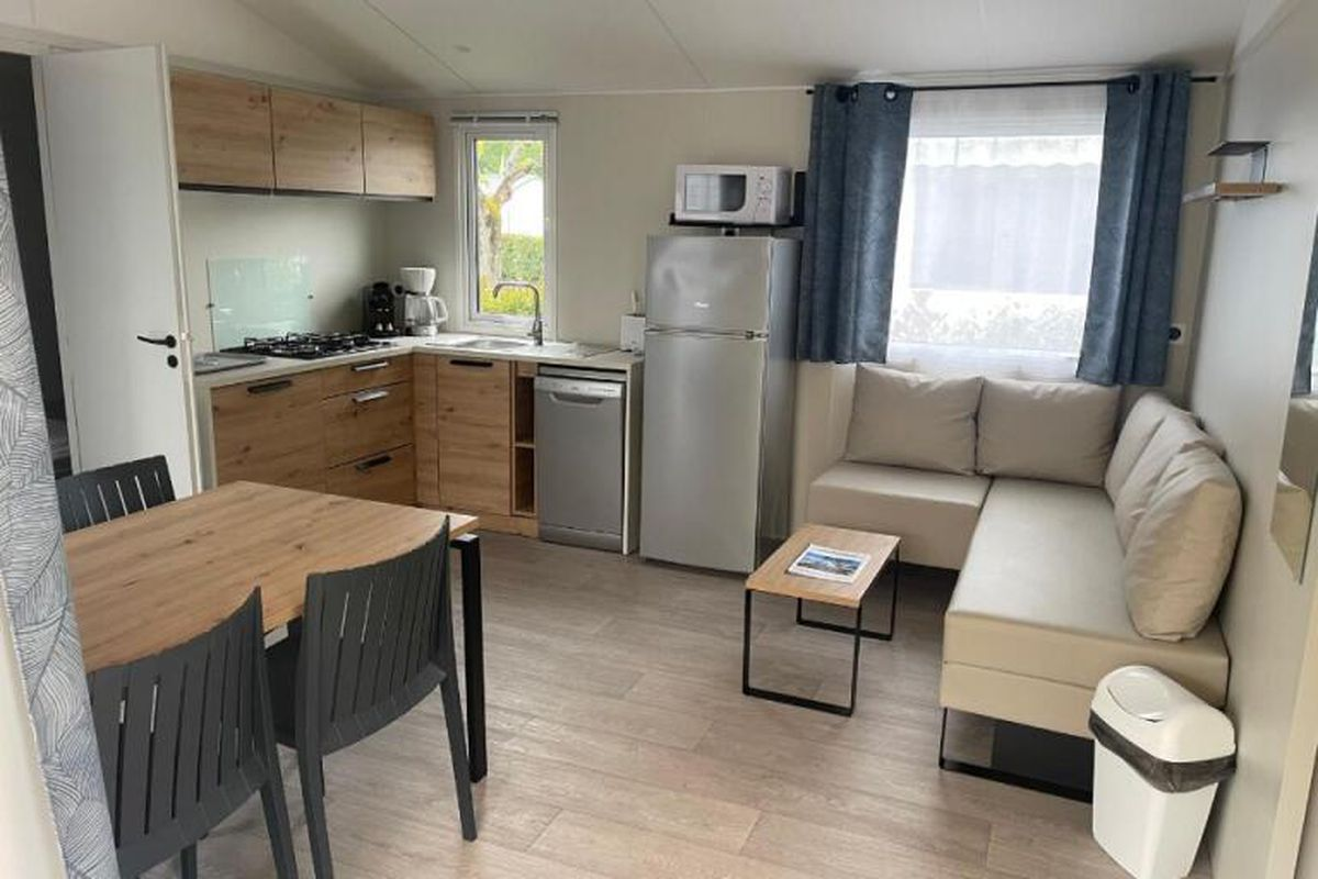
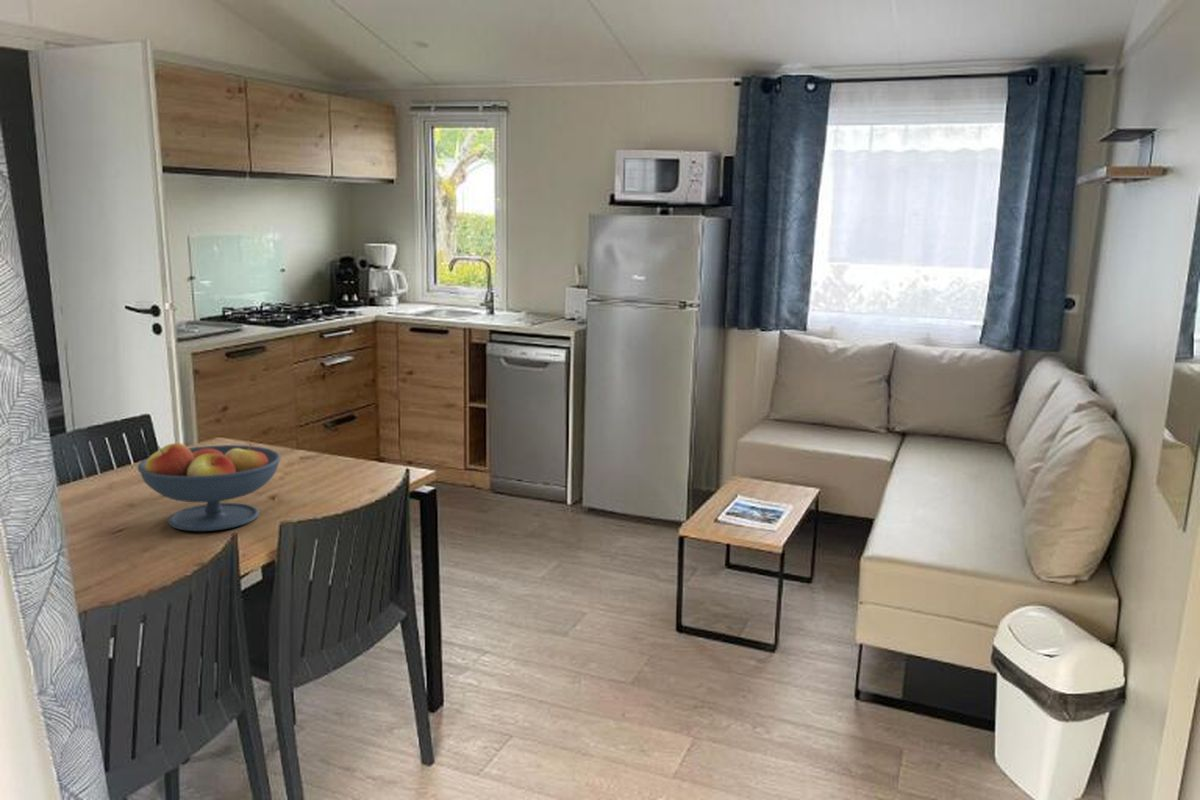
+ fruit bowl (212, 479)
